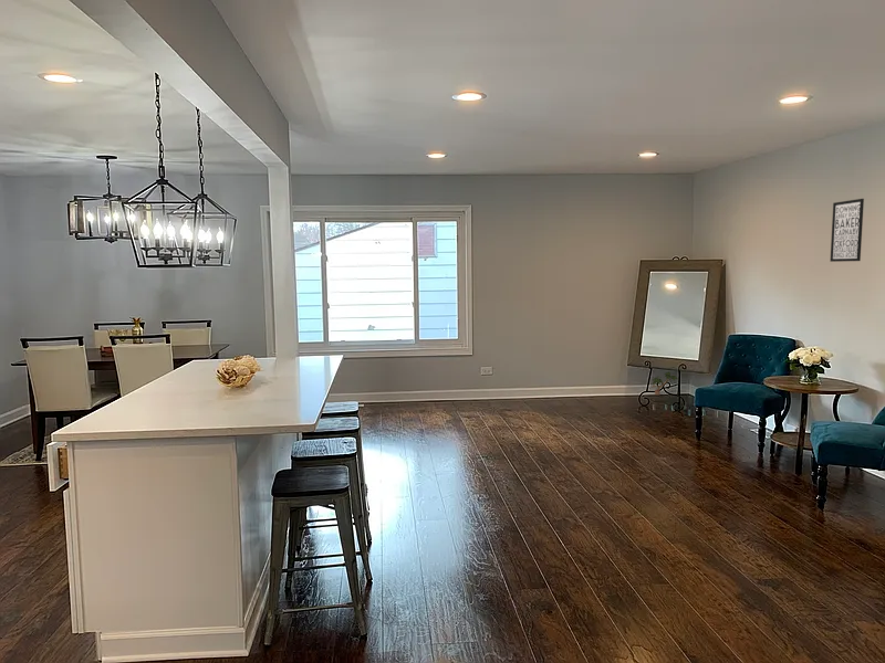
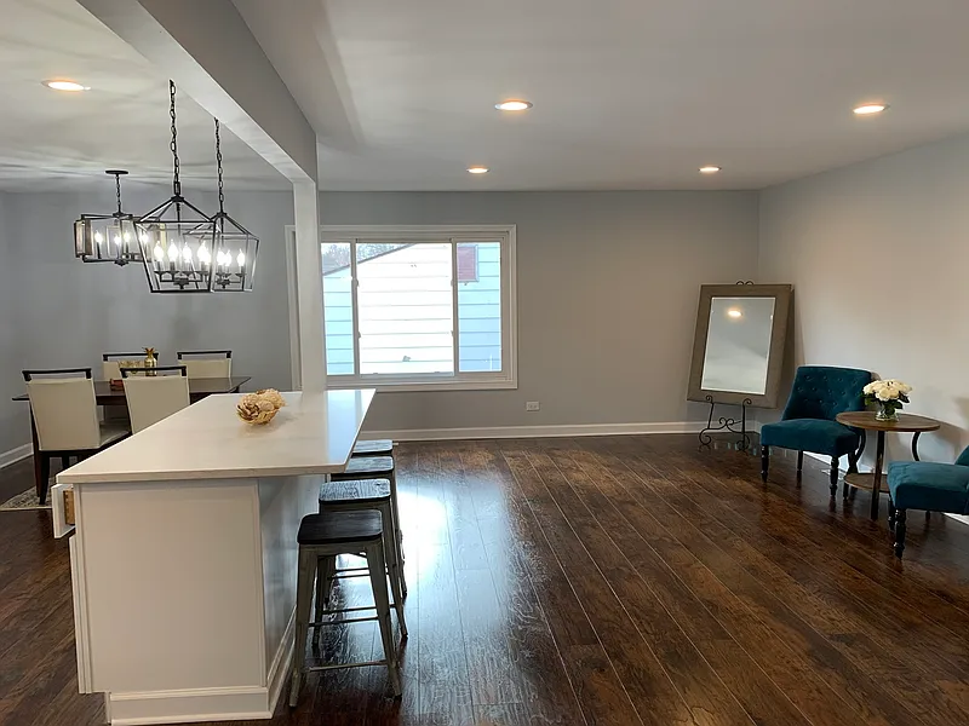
- wall art (846, 231)
- potted plant (665, 382)
